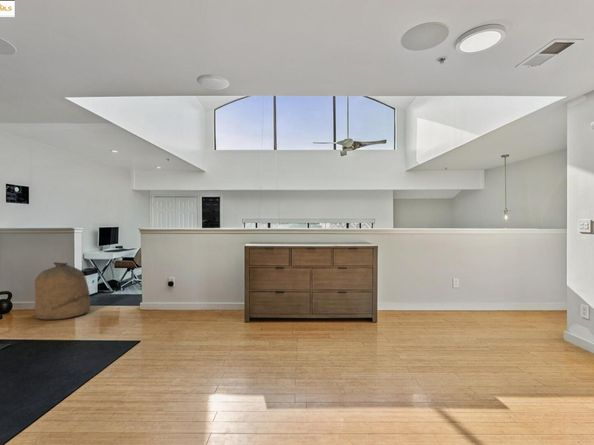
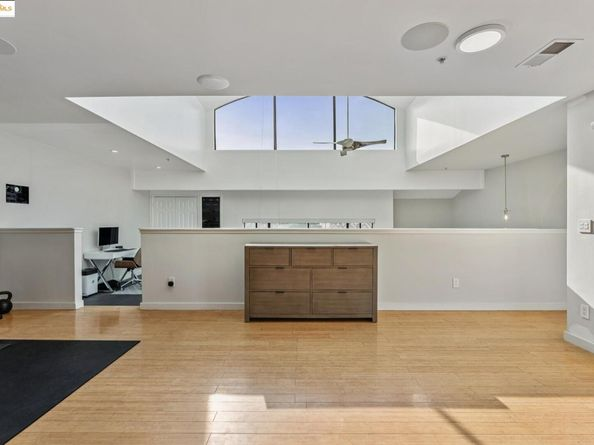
- bag (62, 288)
